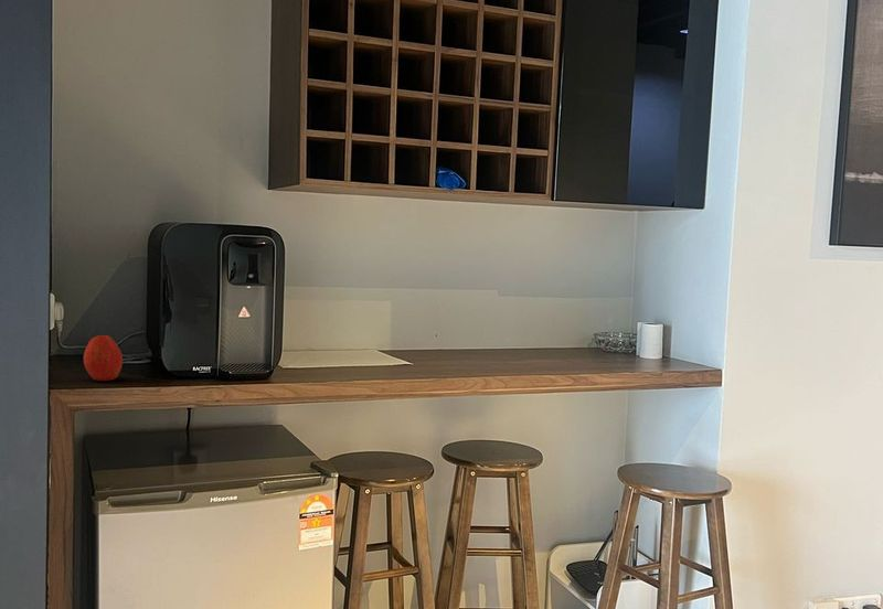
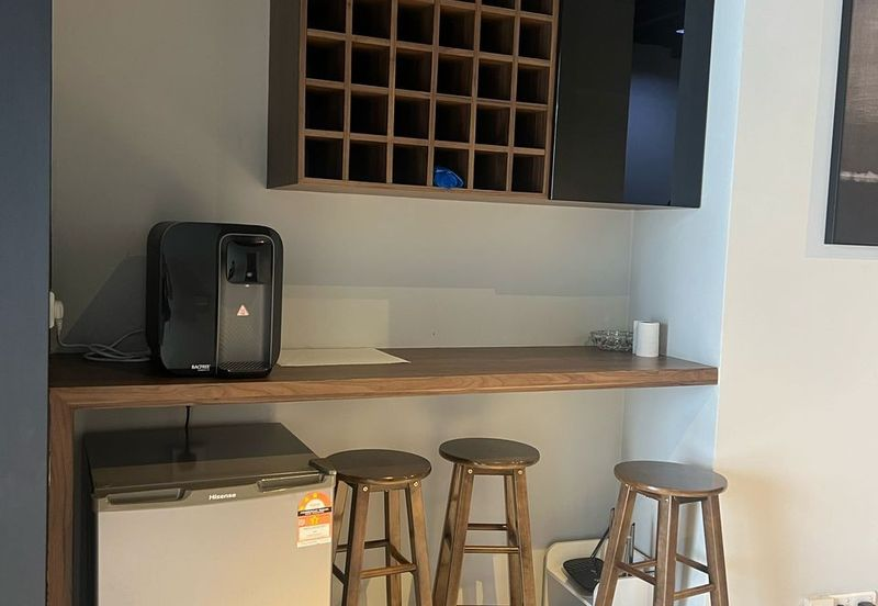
- apple (103, 355)
